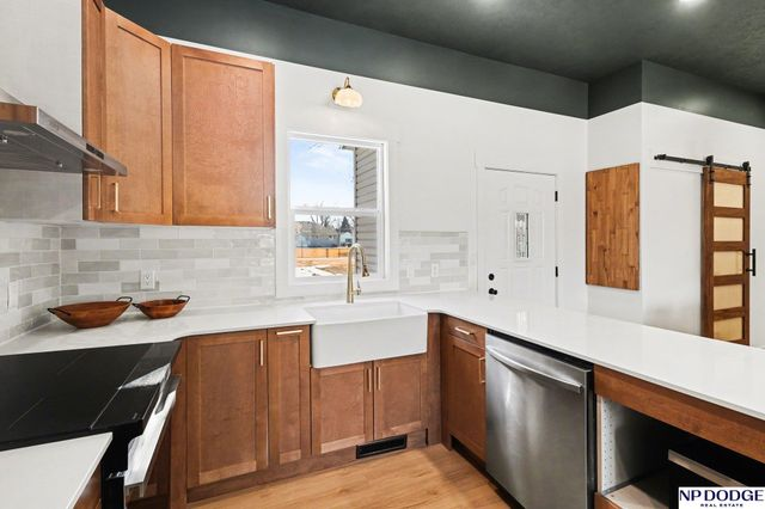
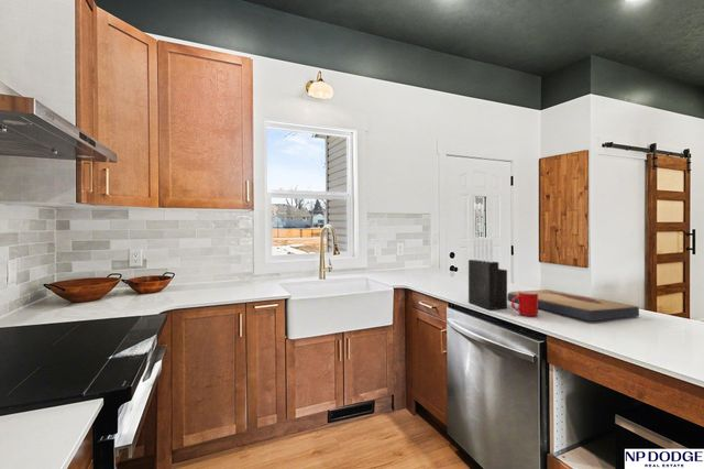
+ fish fossil (565, 302)
+ cup (524, 304)
+ knife block (488, 271)
